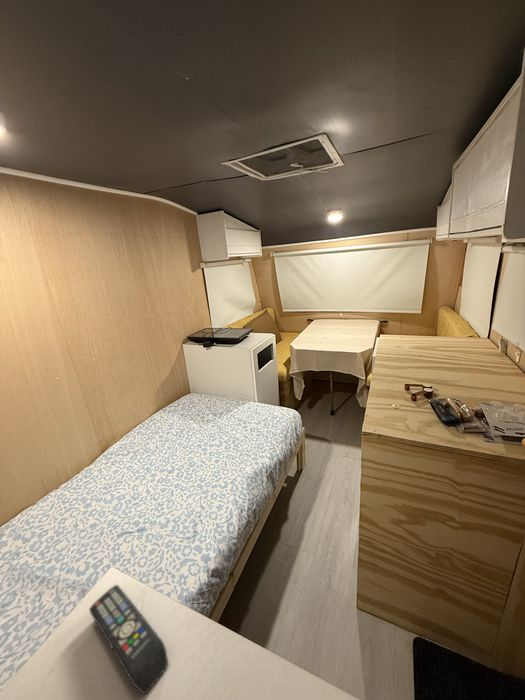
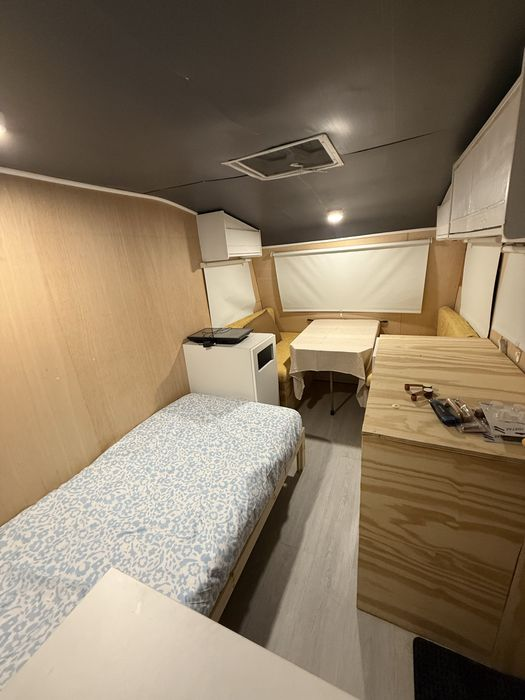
- remote control (126, 630)
